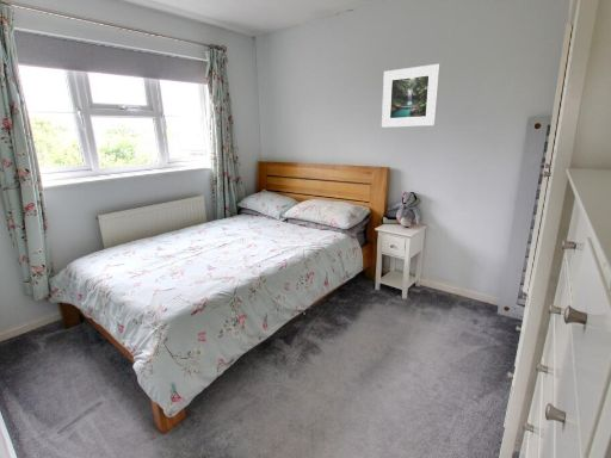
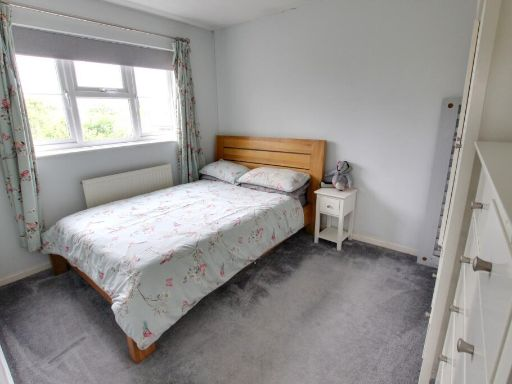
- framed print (408, 98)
